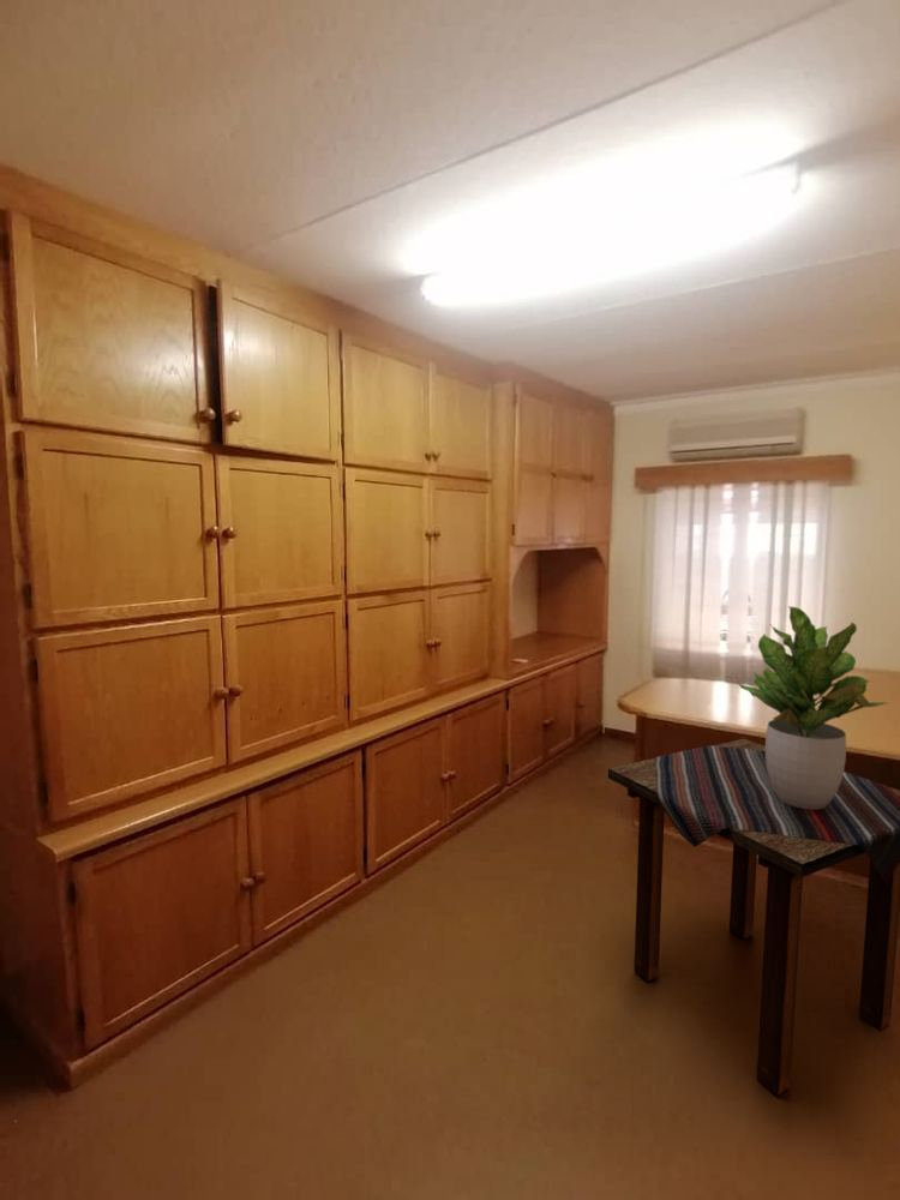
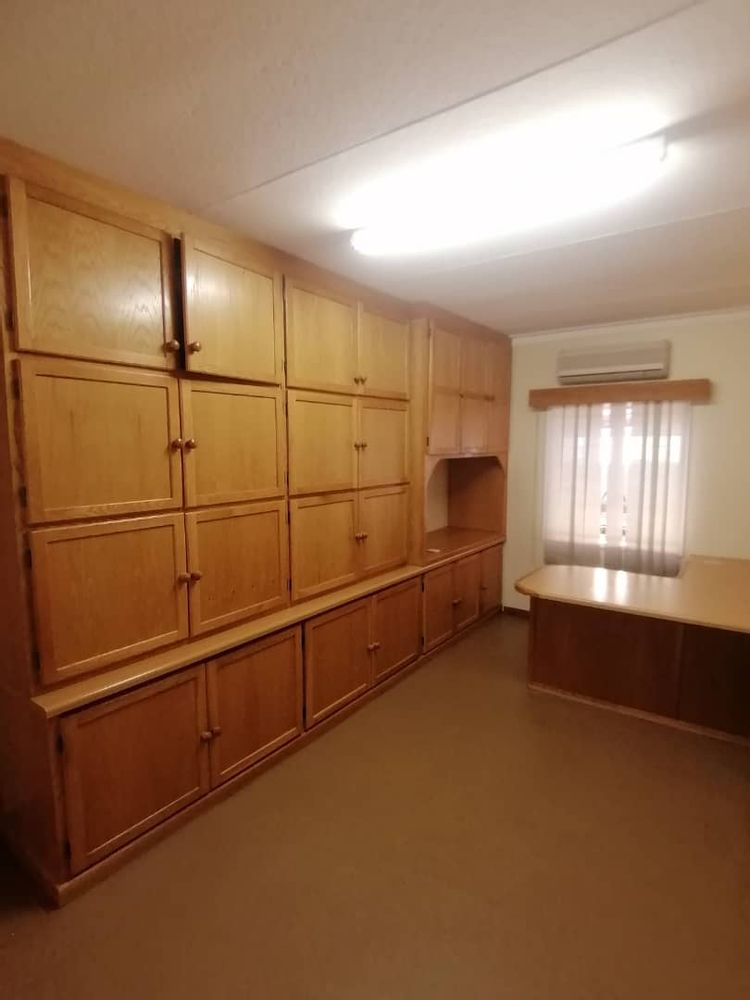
- side table (767, 893)
- potted plant (812, 704)
